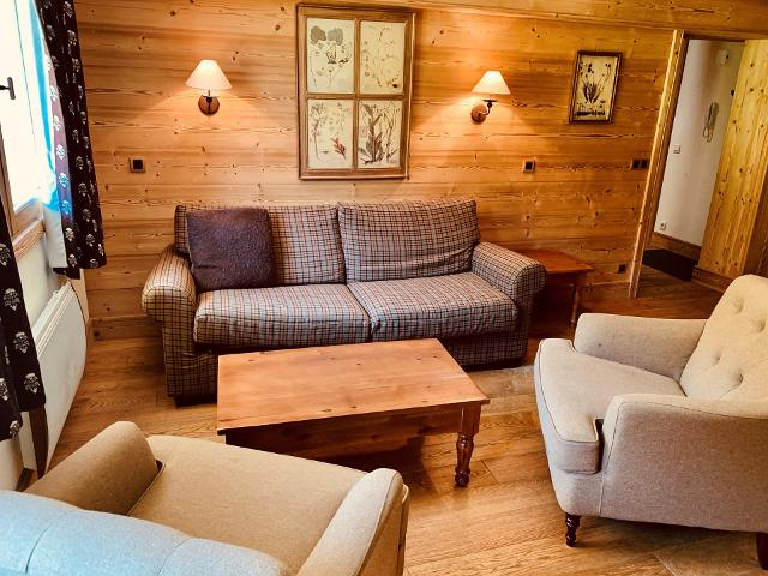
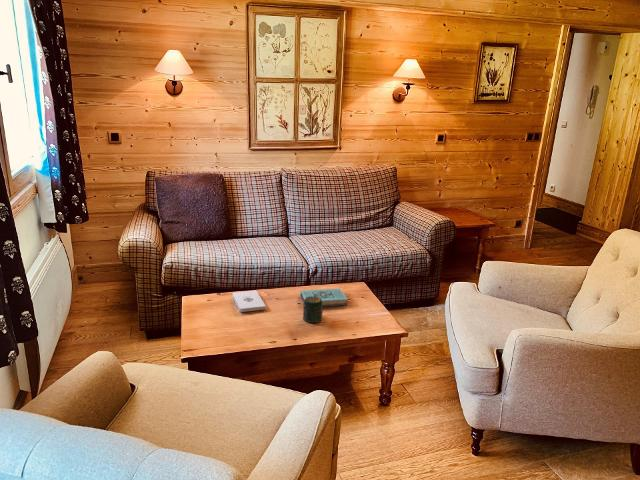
+ book (323, 297)
+ notepad (248, 300)
+ jar (312, 309)
